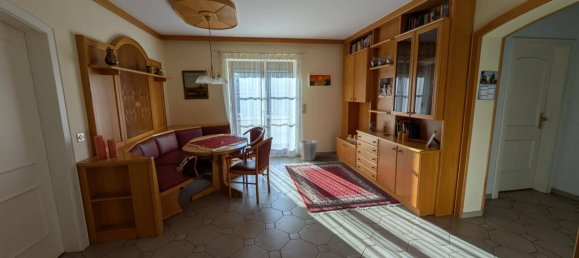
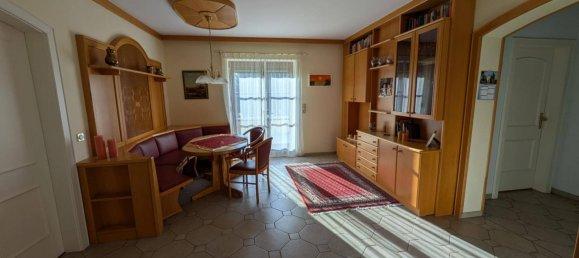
- waste bin (308, 150)
